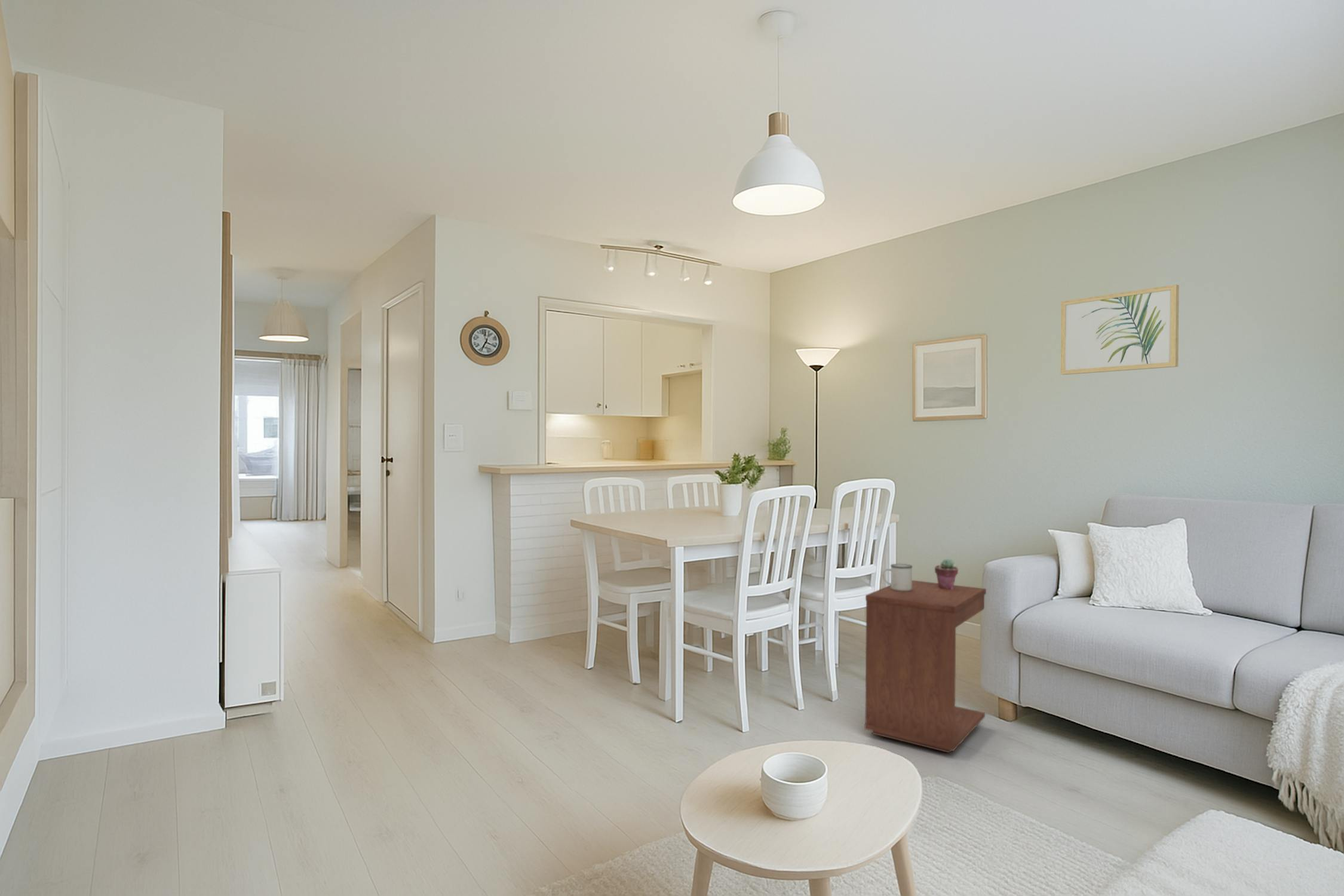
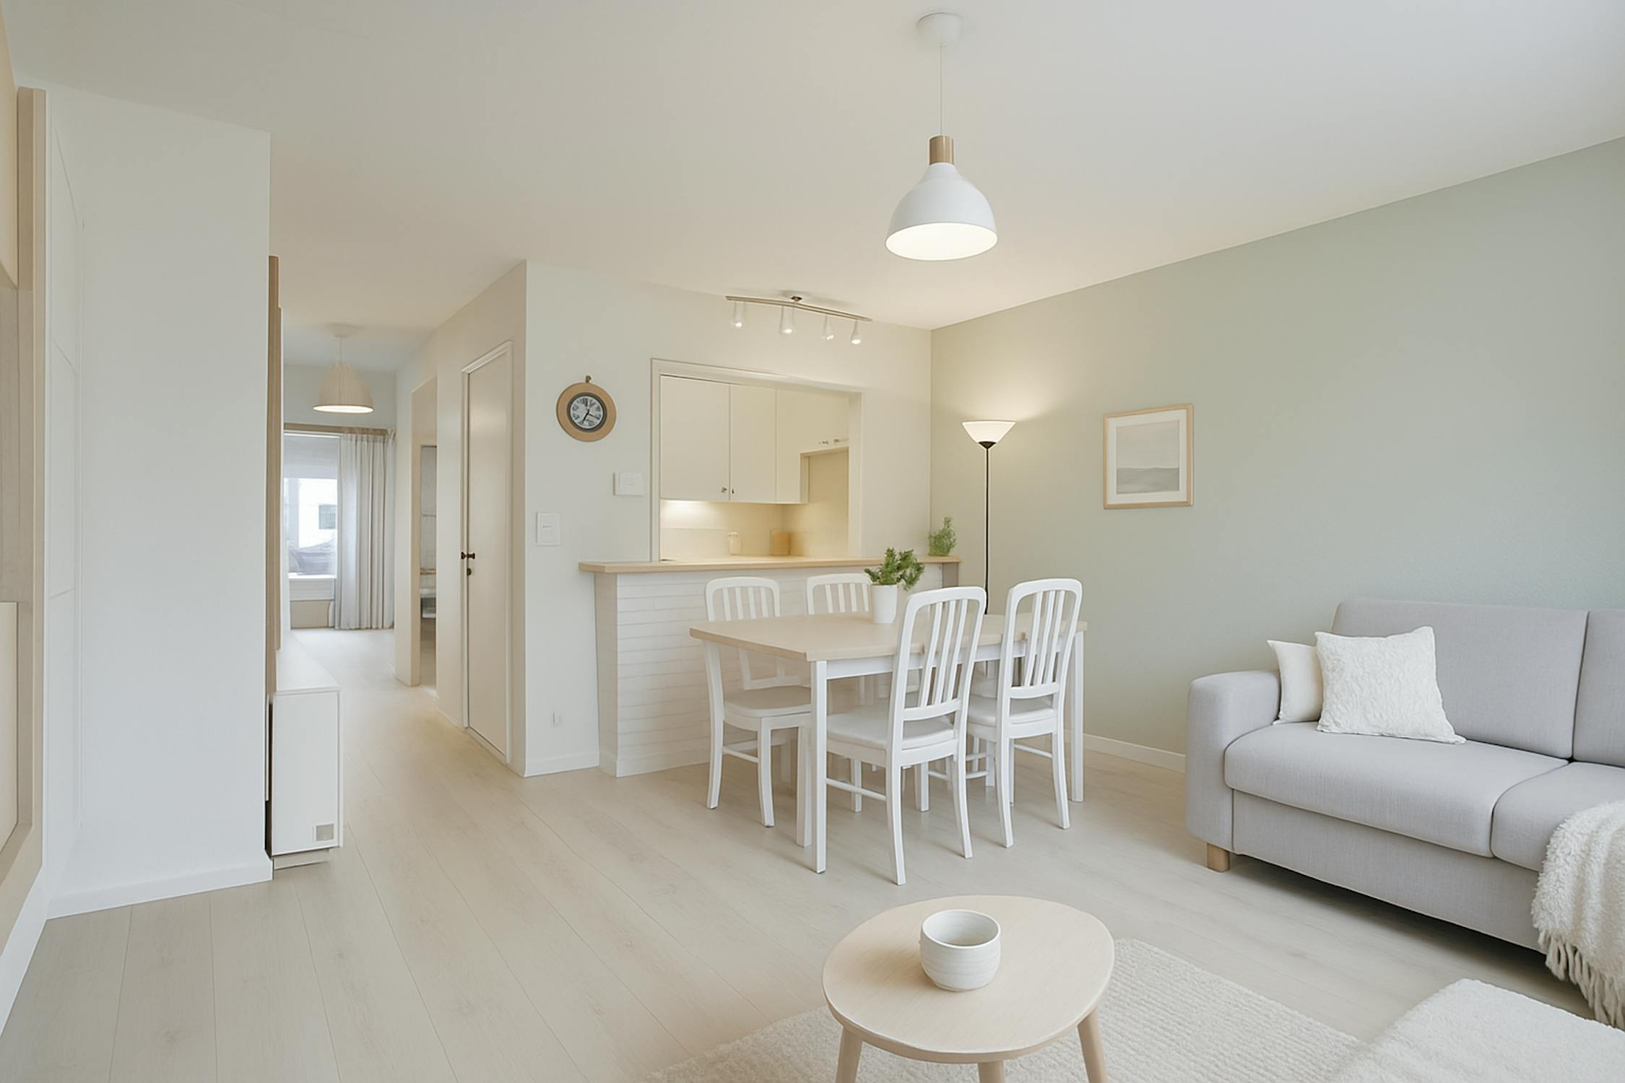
- side table (926, 661)
- potted succulent (946, 572)
- wall art (1116, 332)
- mug (897, 576)
